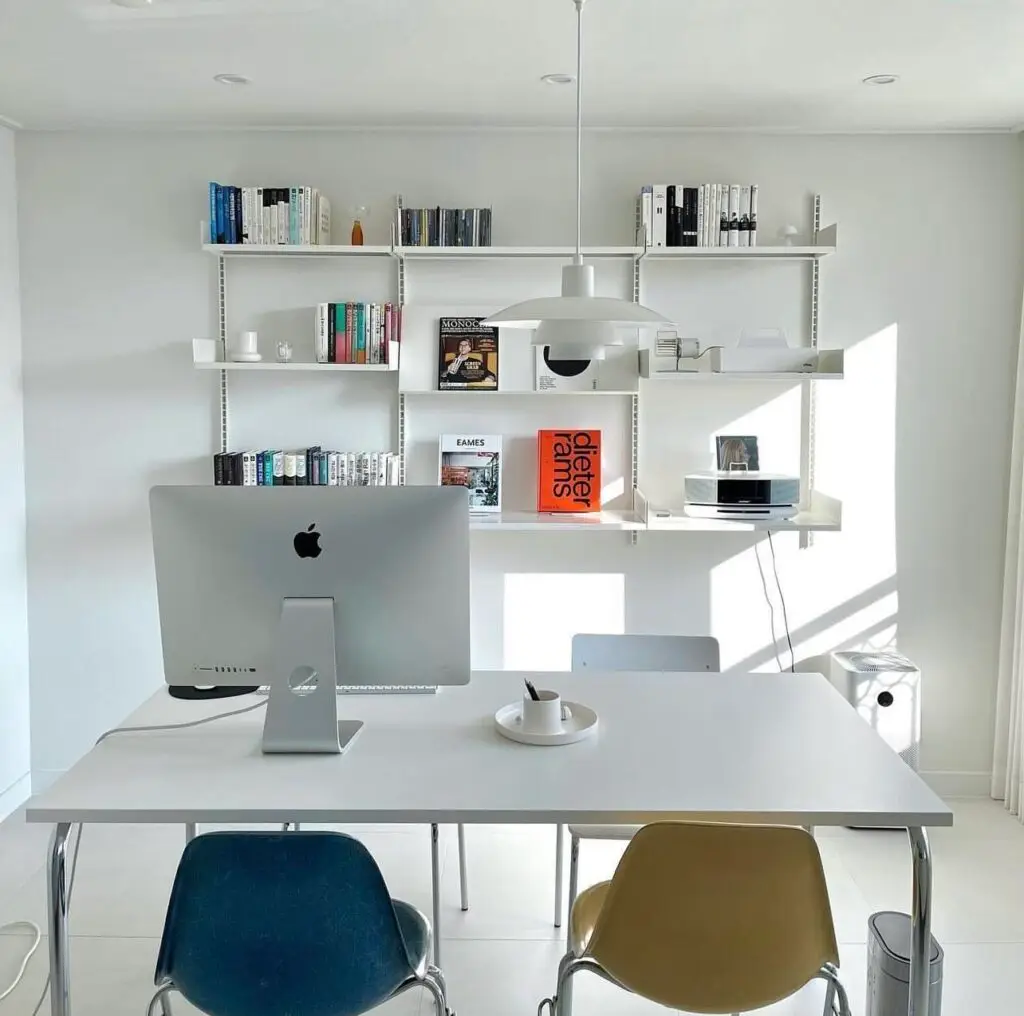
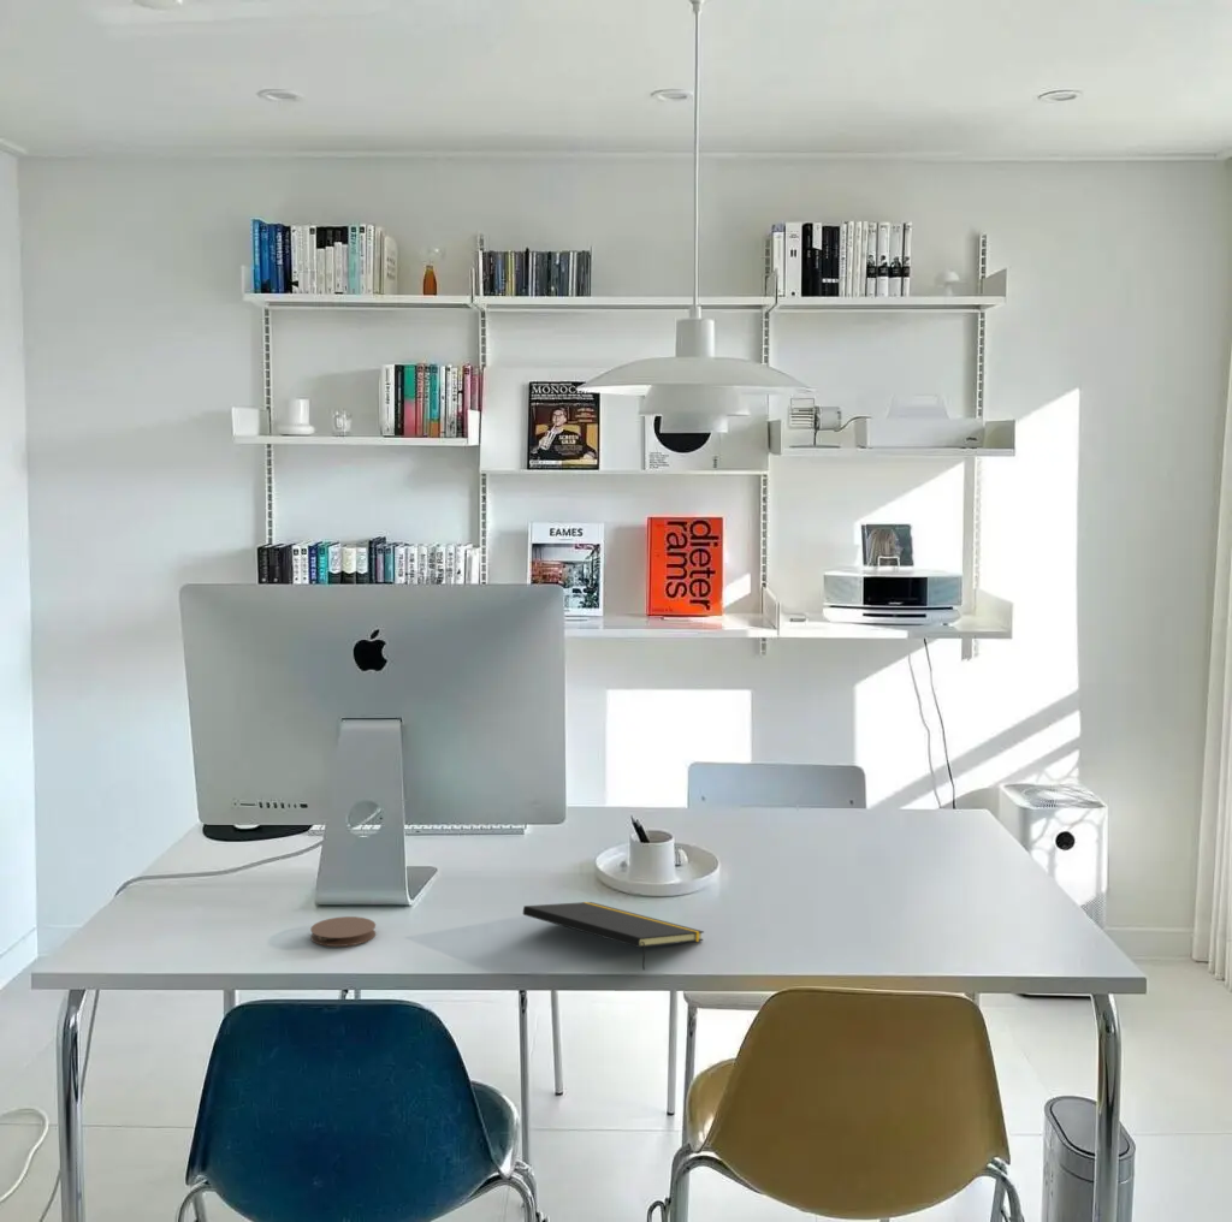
+ coaster (343, 931)
+ notepad (612, 923)
